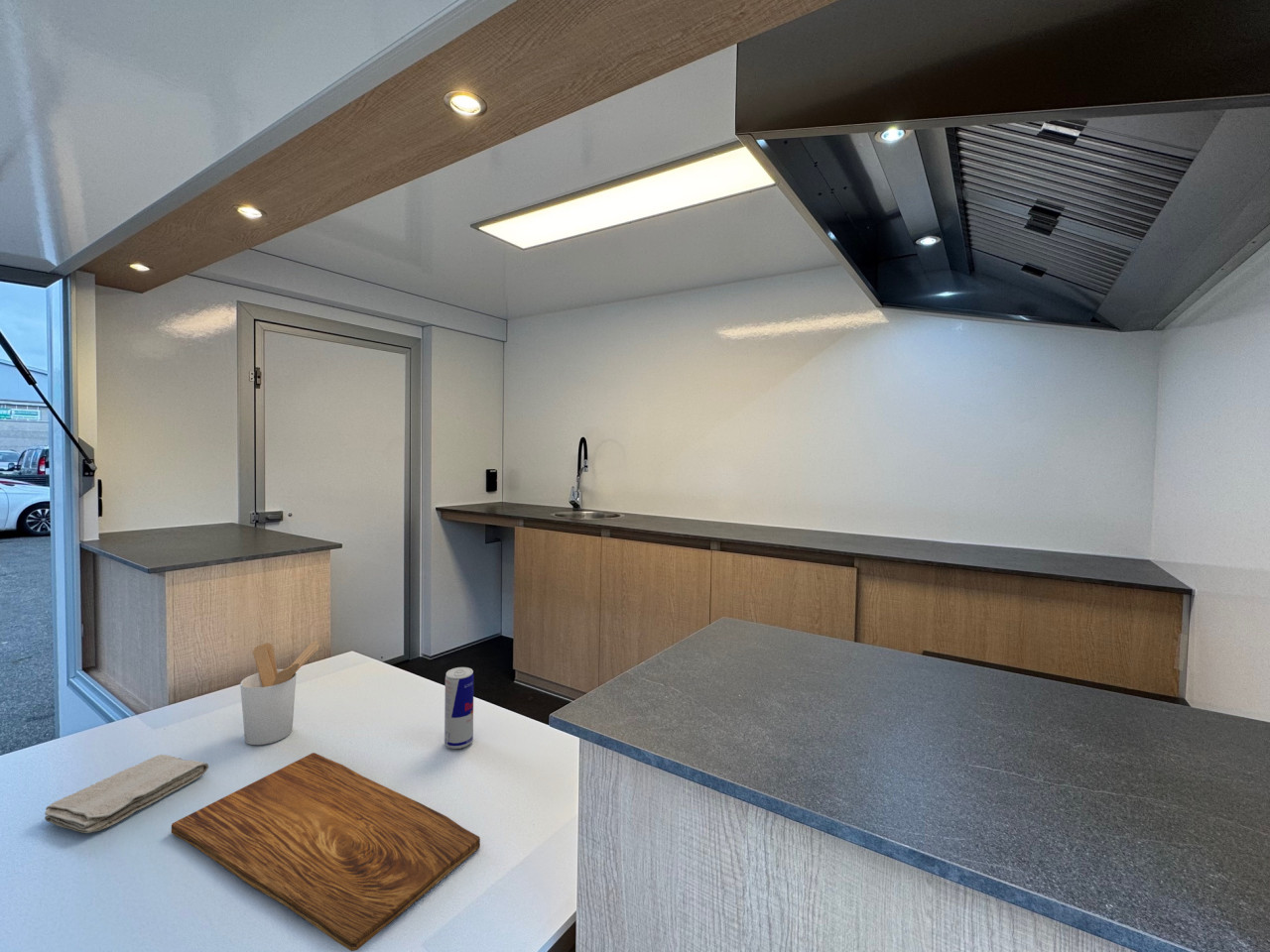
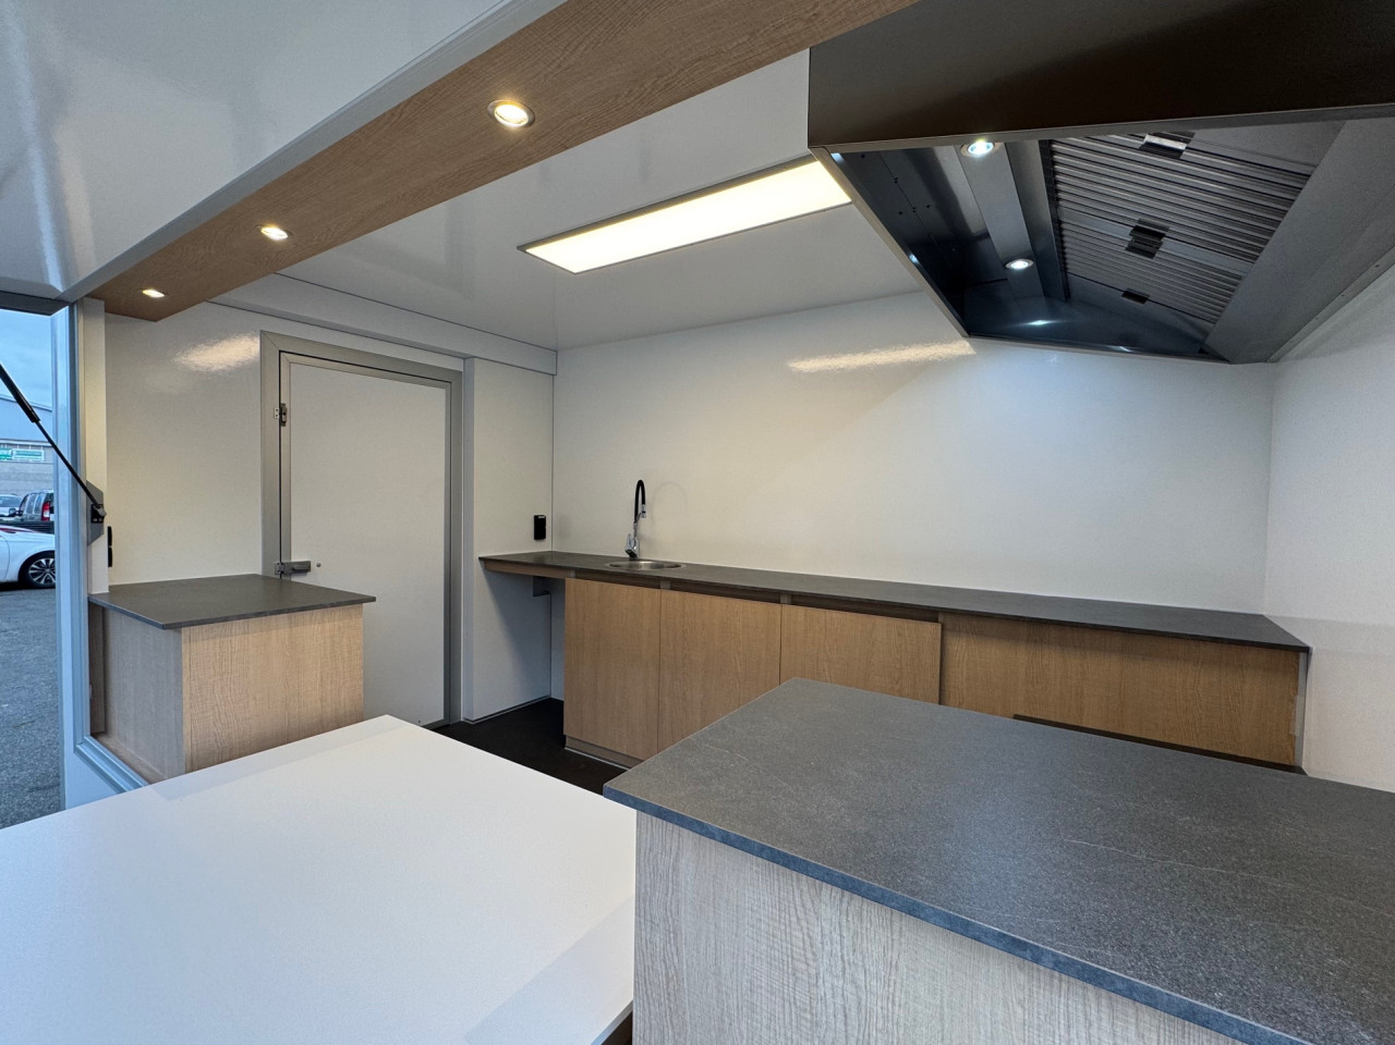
- washcloth (130, 788)
- beverage can (458, 707)
- utensil holder (283, 688)
- cutting board (328, 830)
